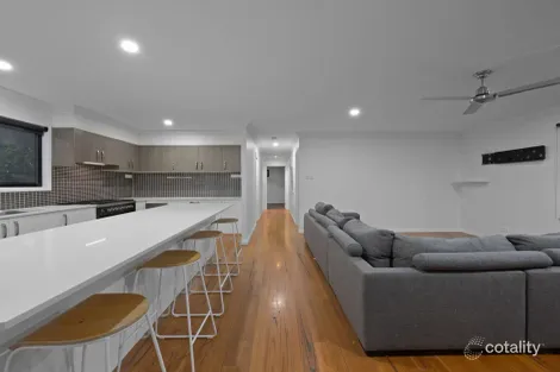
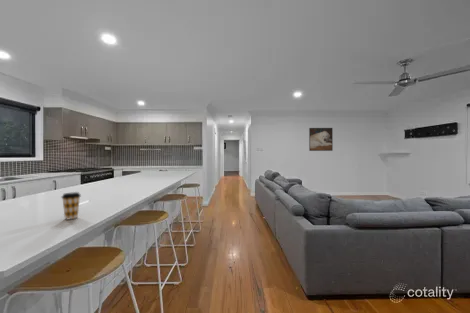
+ coffee cup (71, 205)
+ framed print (320, 139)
